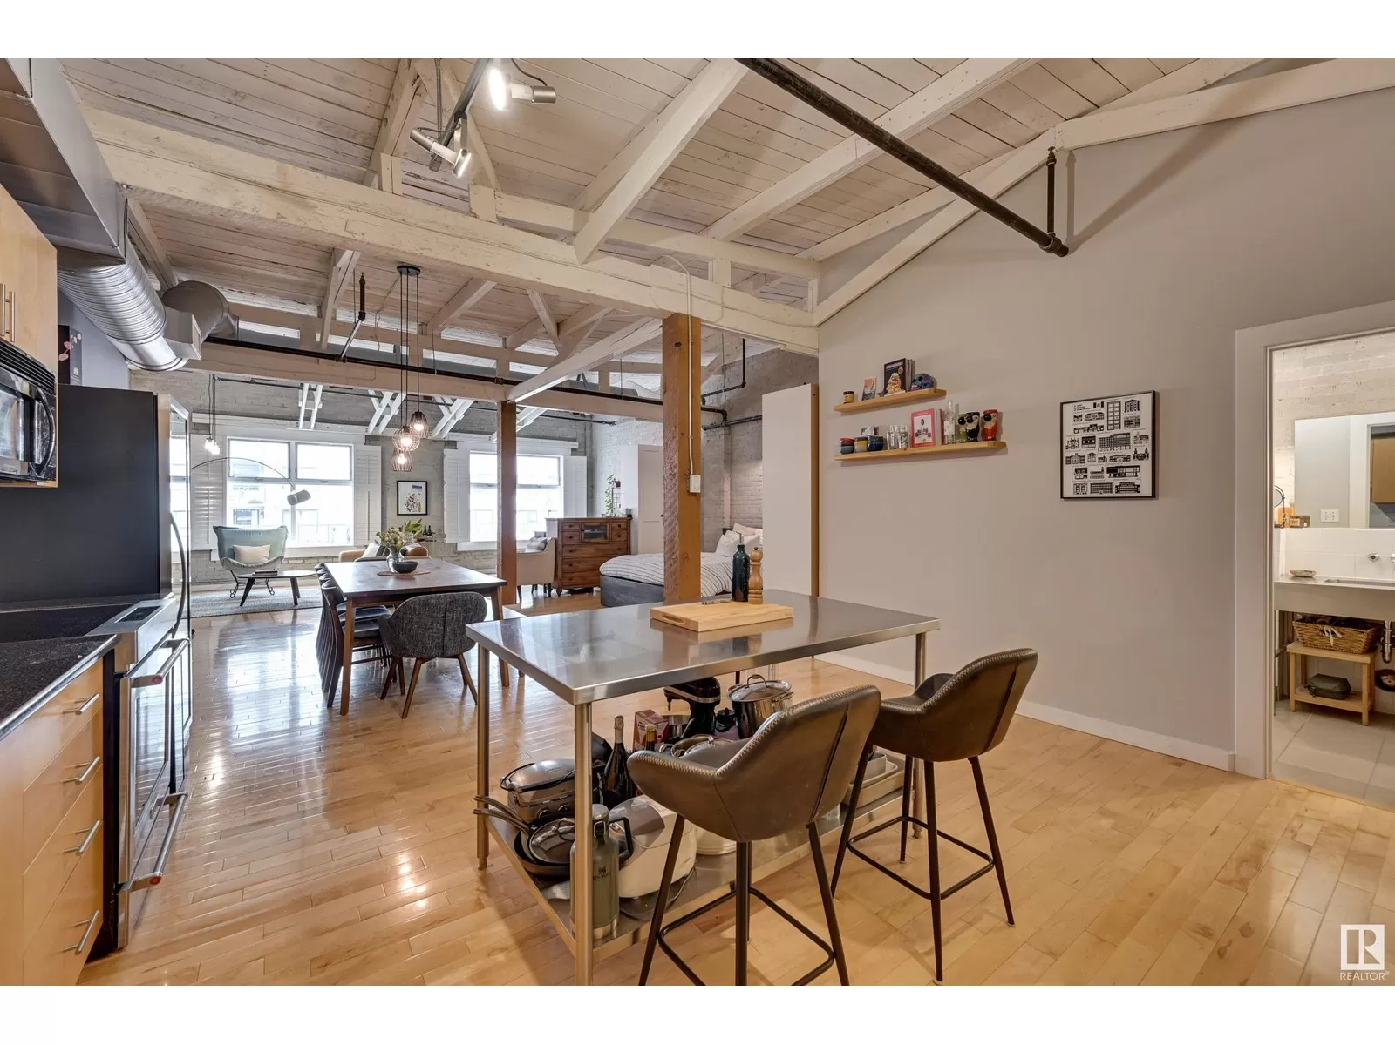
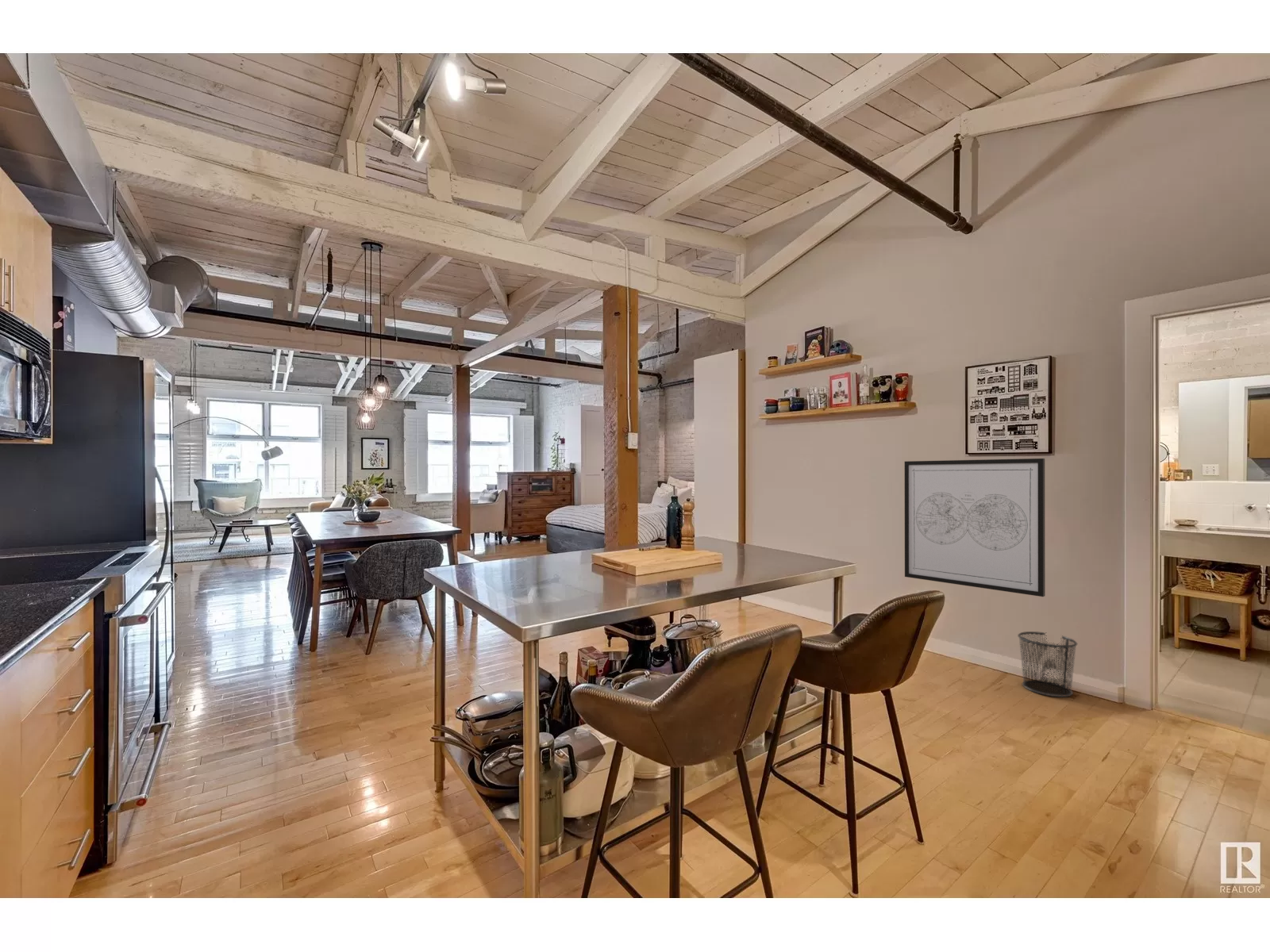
+ wall art (968, 523)
+ waste bin (1046, 663)
